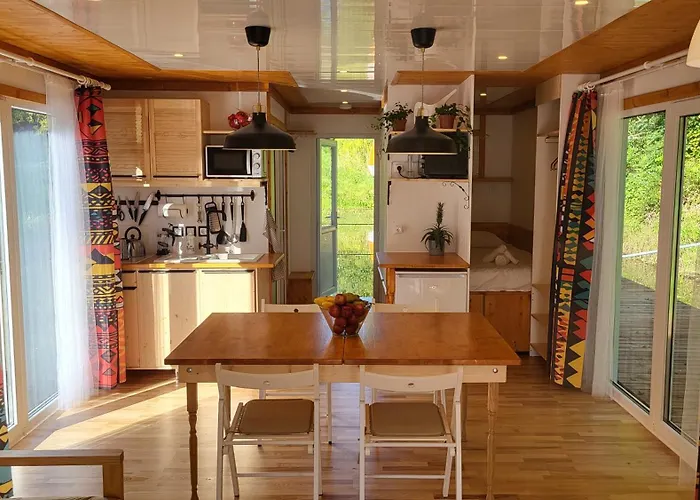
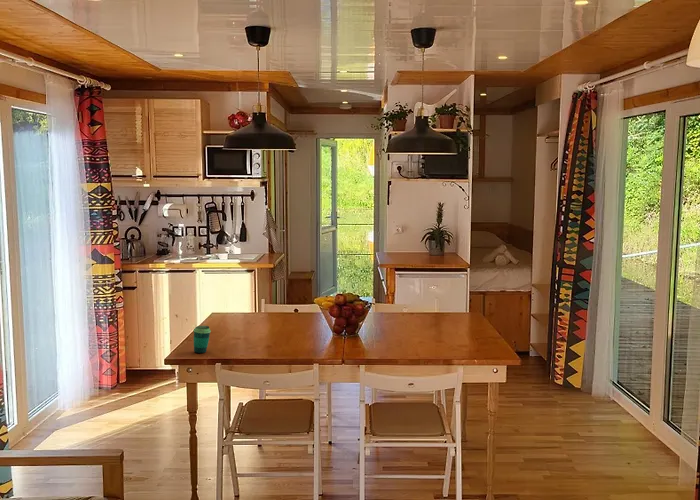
+ cup (202, 339)
